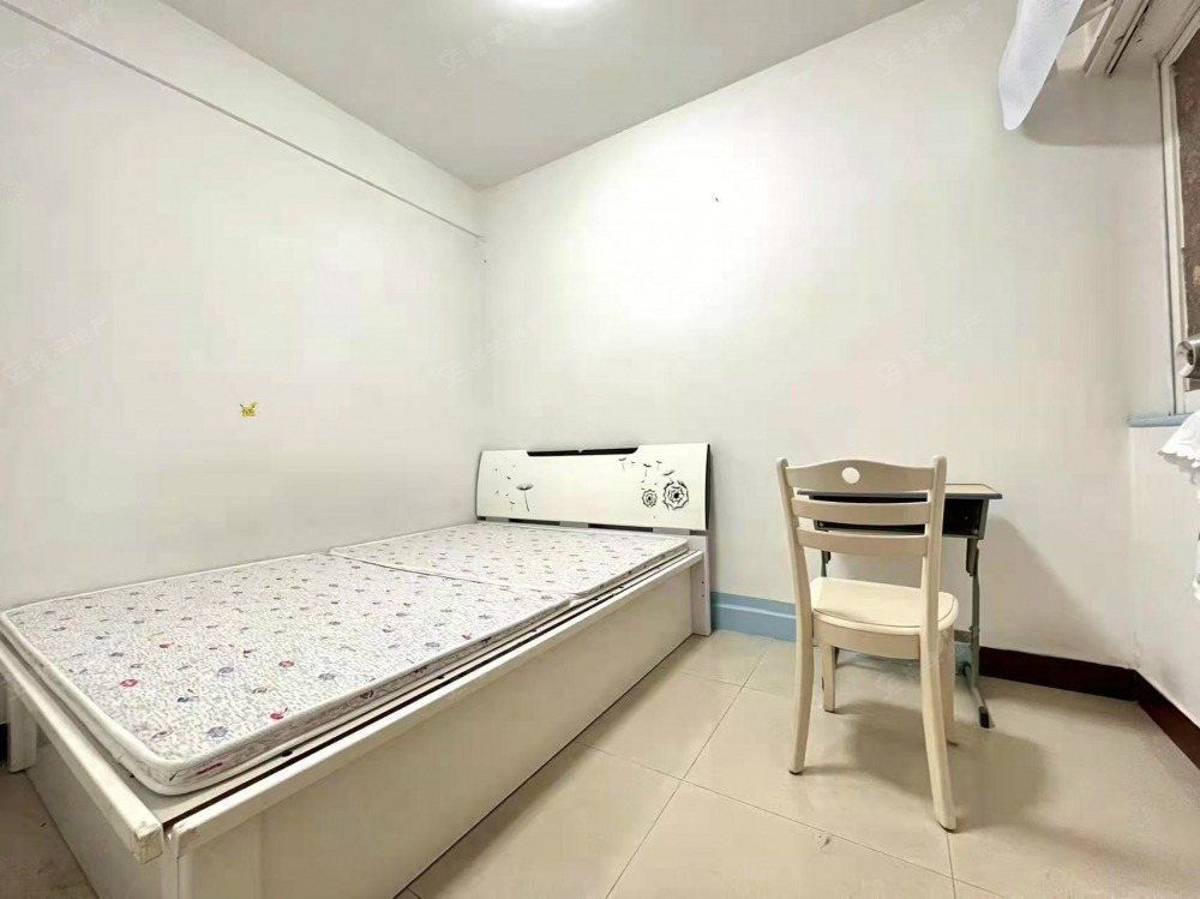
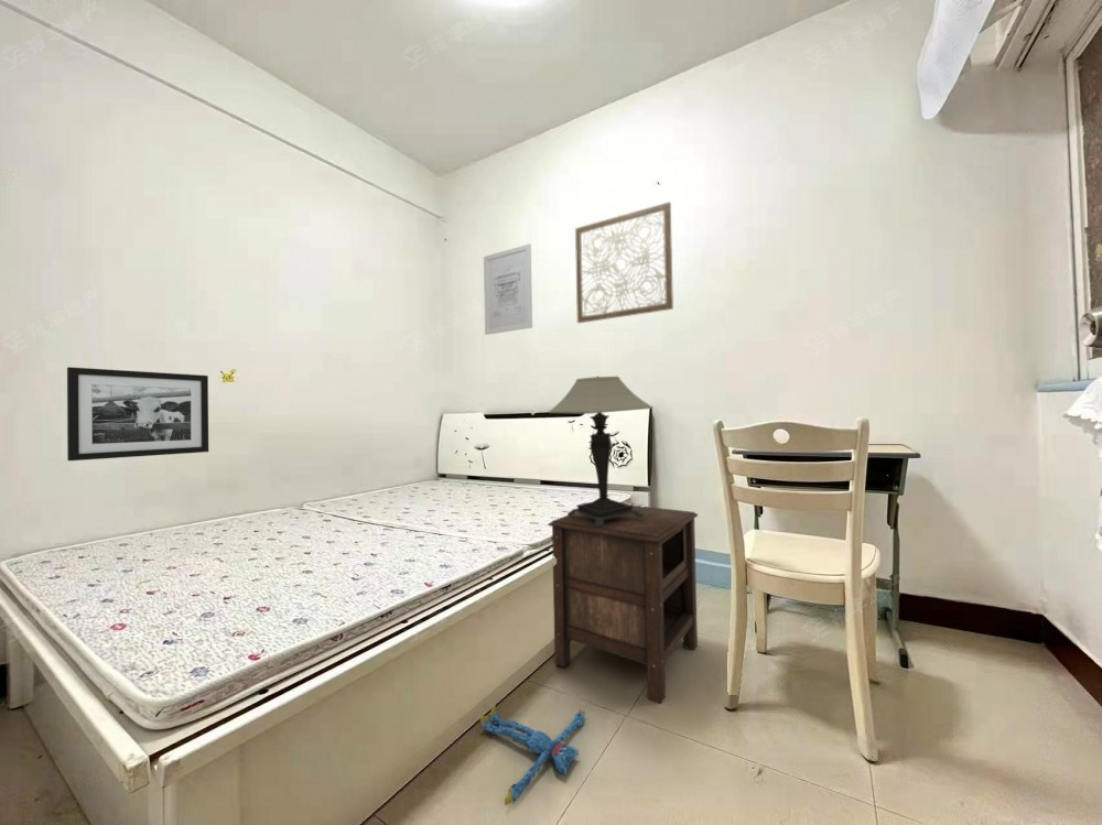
+ wall art (507, 291)
+ plush toy (527, 736)
+ wall art (622, 269)
+ nightstand (626, 585)
+ table lamp (603, 447)
+ picture frame (144, 413)
